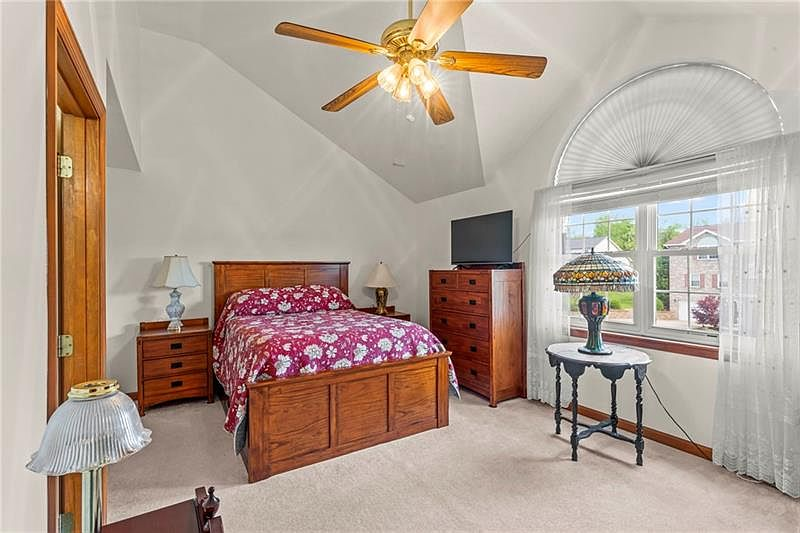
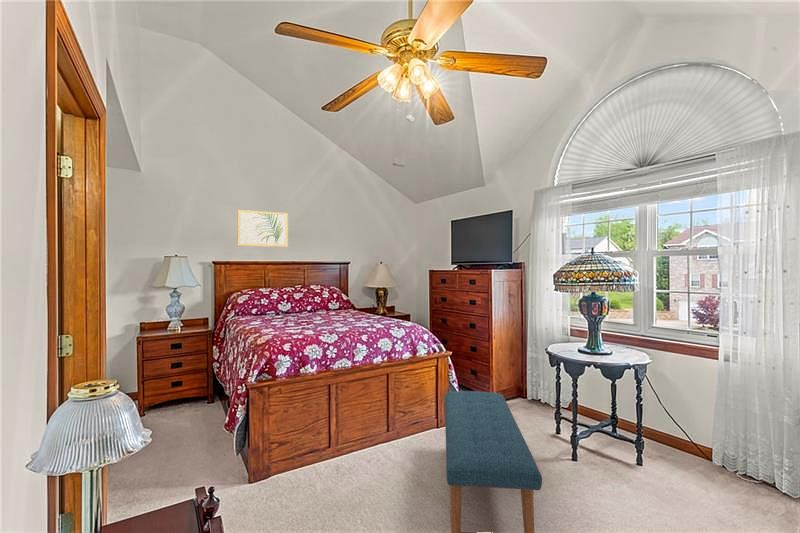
+ bench (481, 455)
+ wall art (263, 229)
